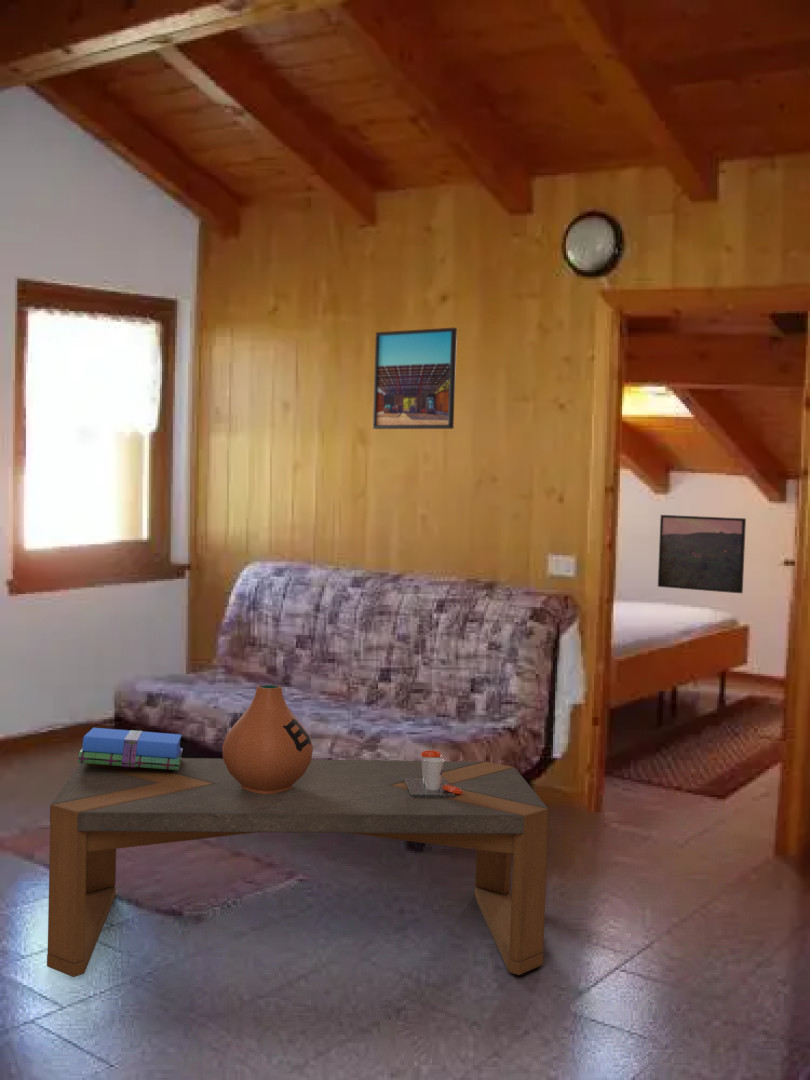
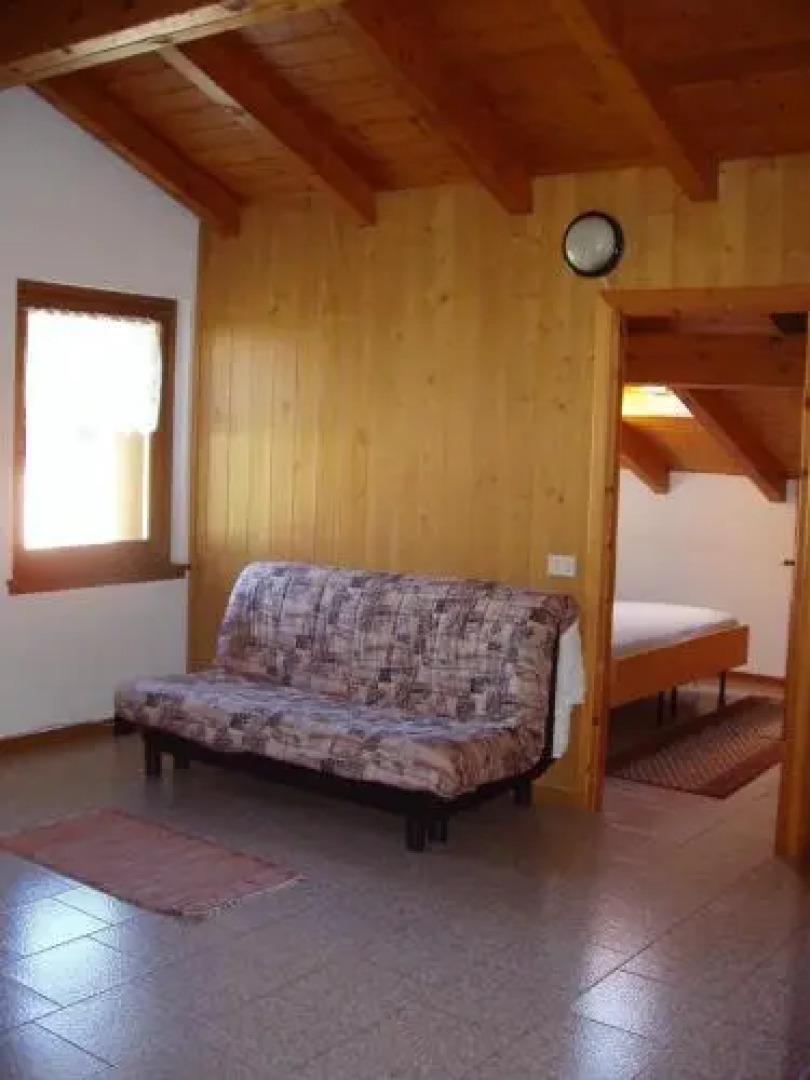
- vase (268, 736)
- coffee table (300, 832)
- books (131, 753)
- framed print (700, 553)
- cup (434, 771)
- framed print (413, 379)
